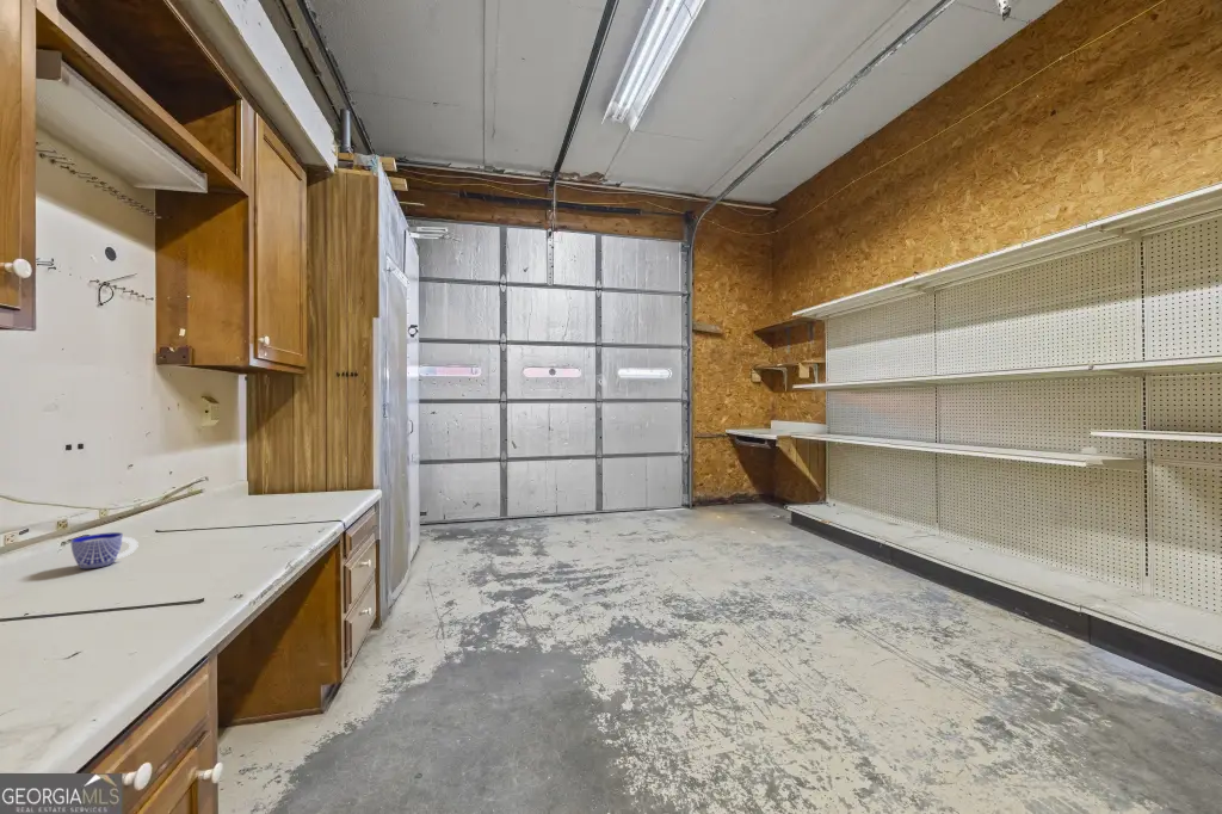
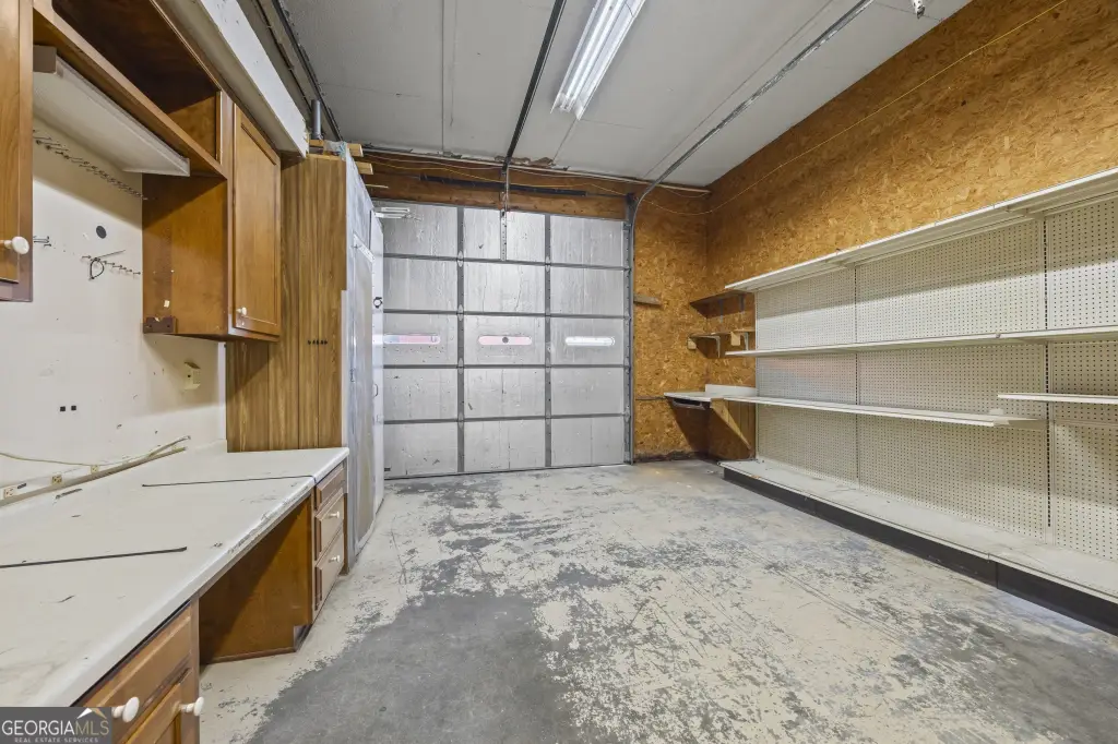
- cup (105, 549)
